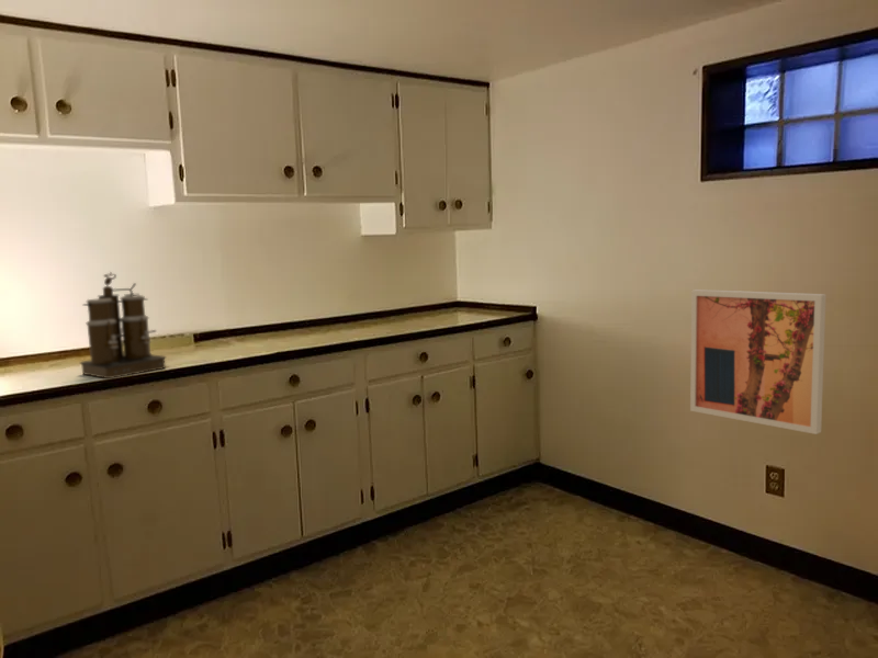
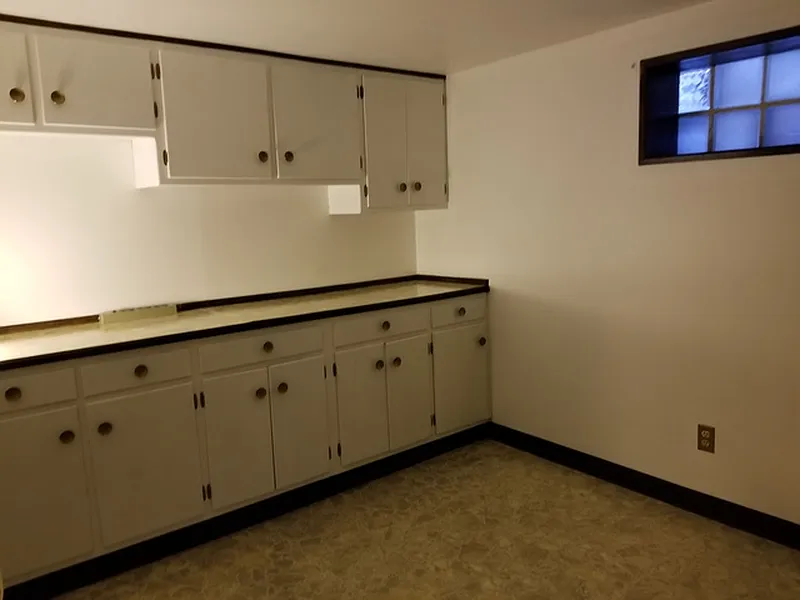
- wall art (752, 356)
- coffee maker (120, 321)
